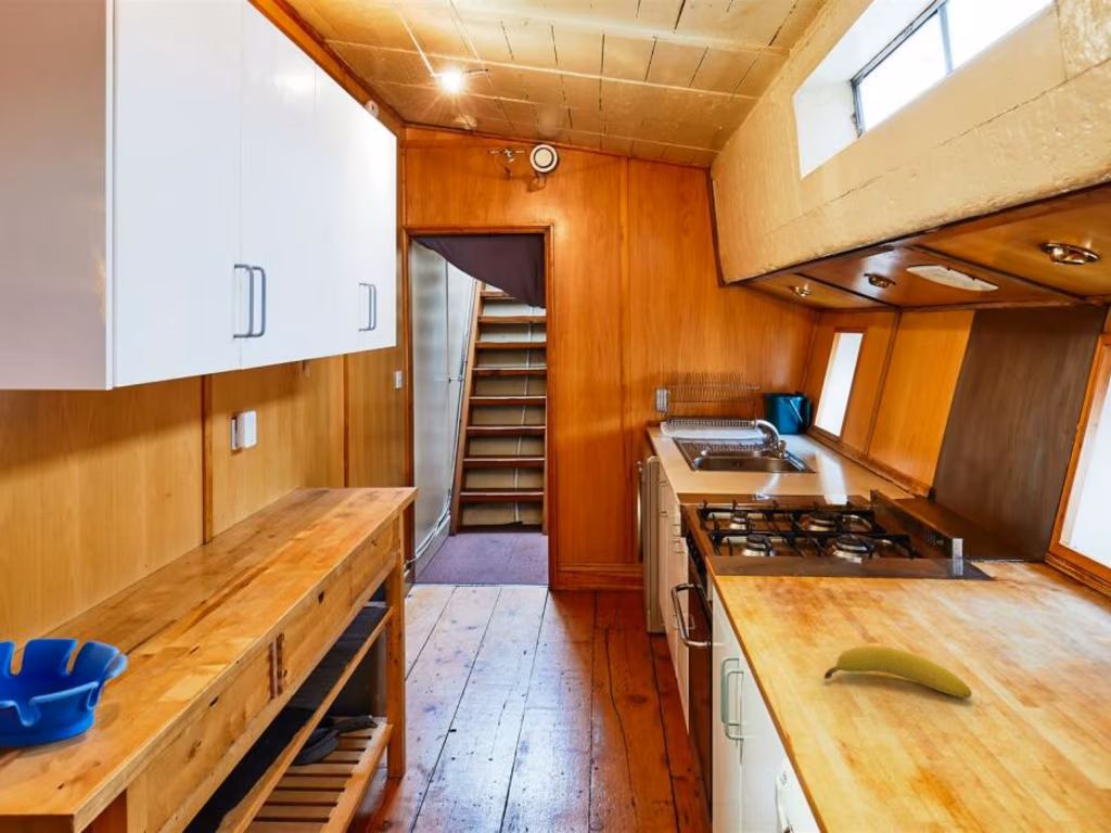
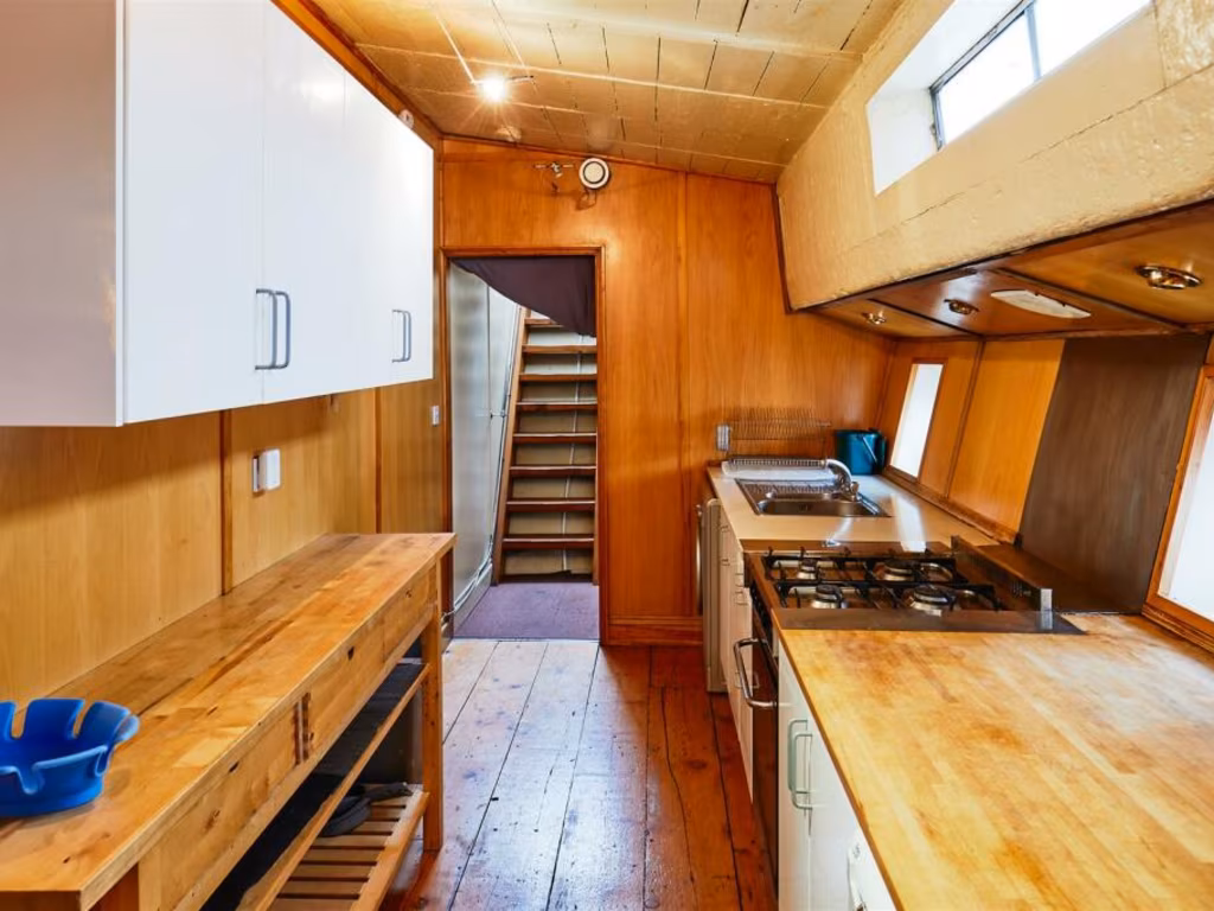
- fruit (896, 667)
